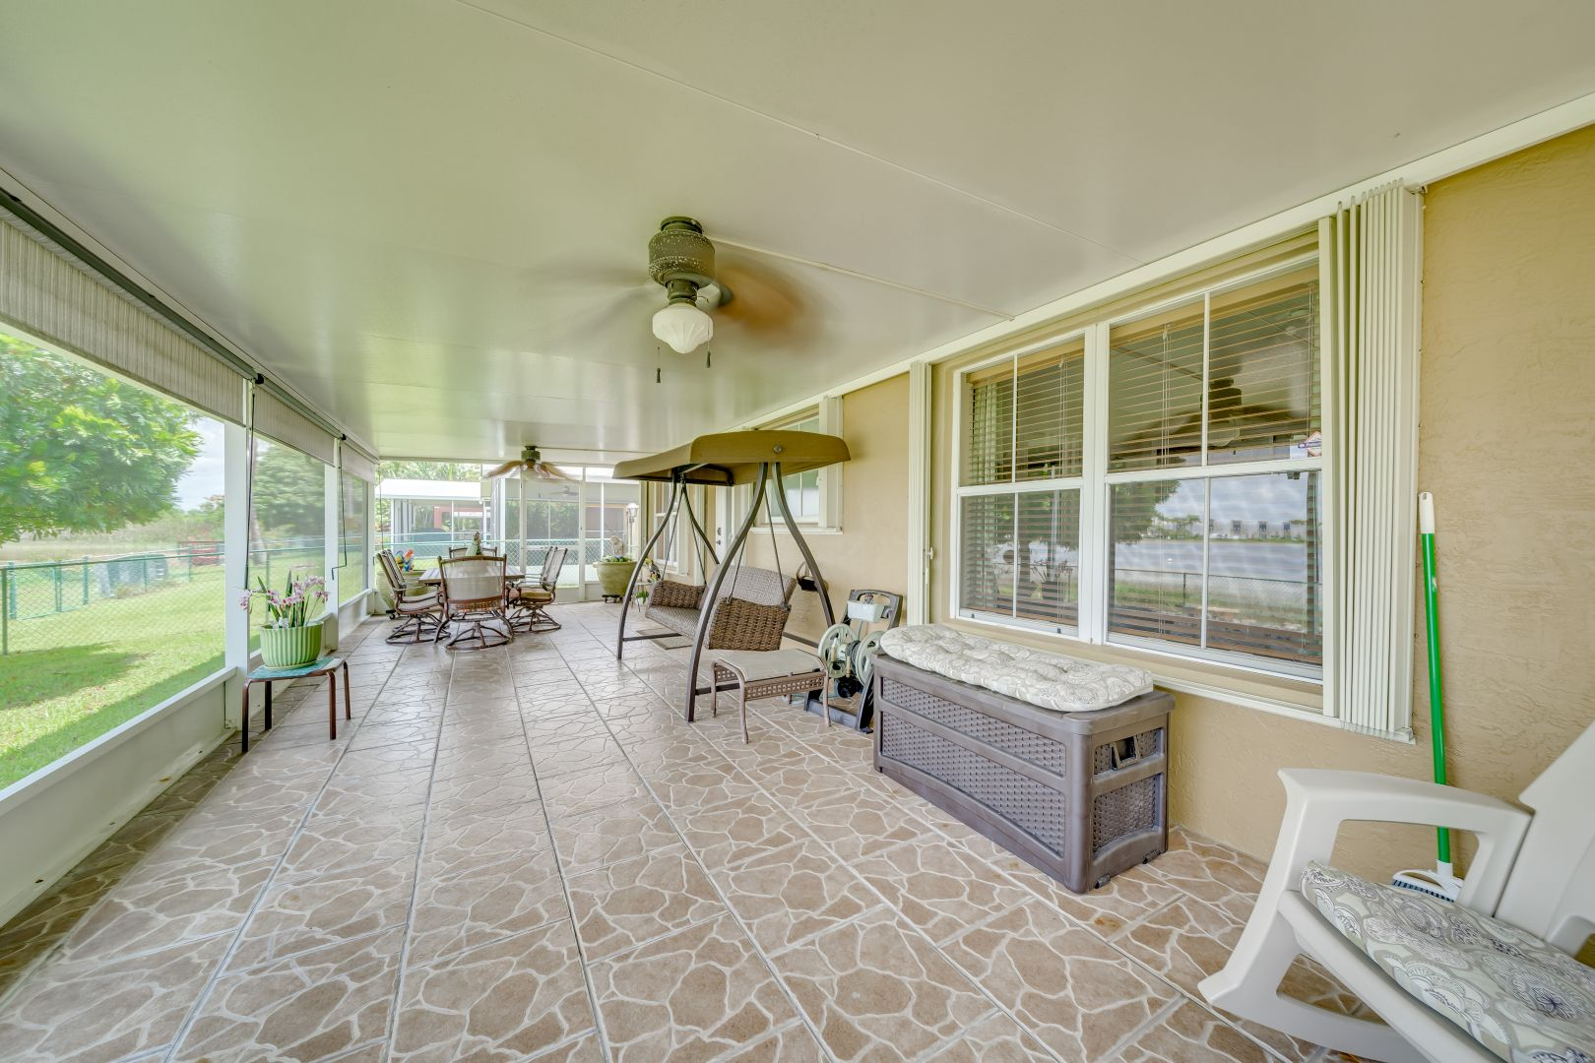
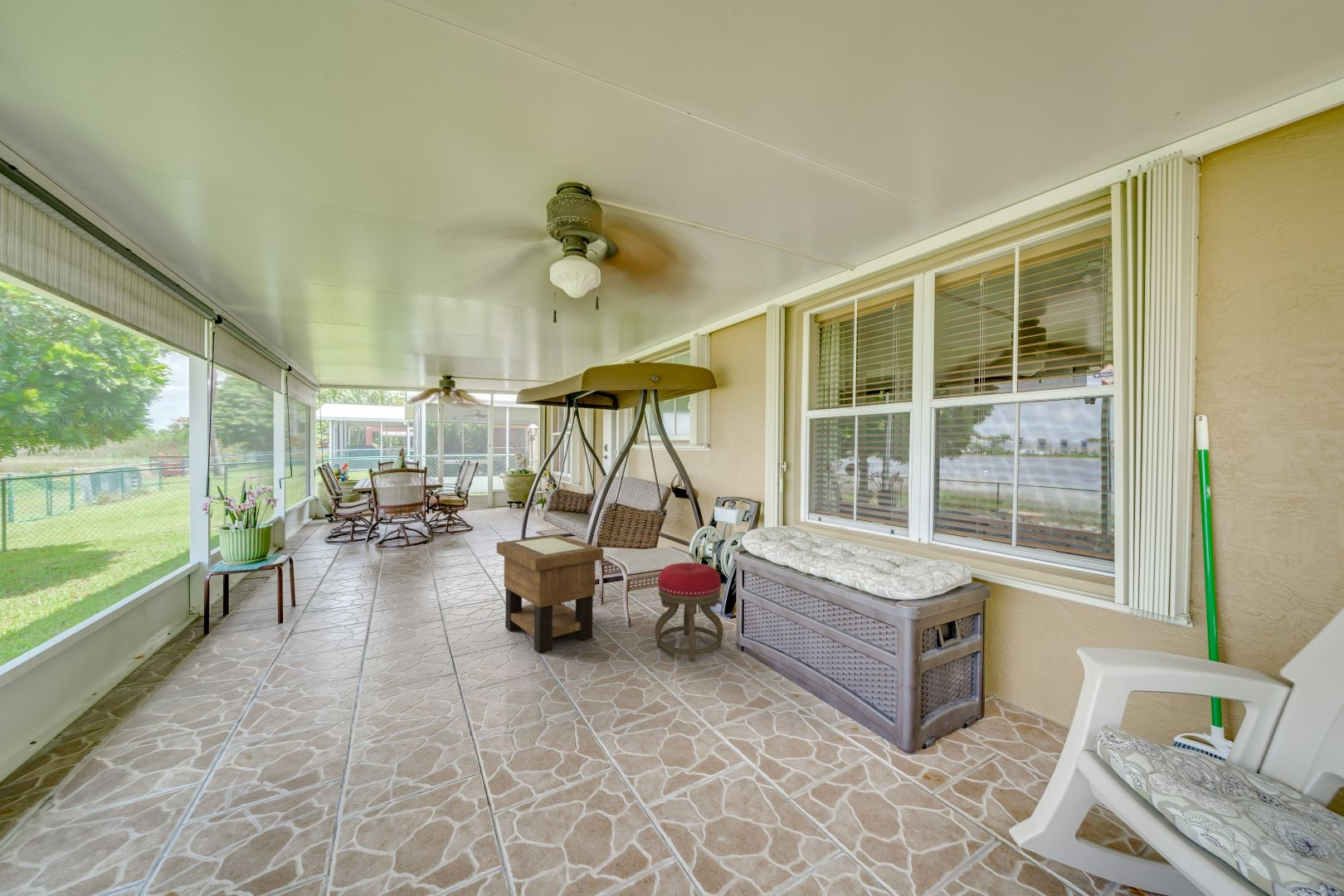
+ stool (689, 606)
+ side table (551, 587)
